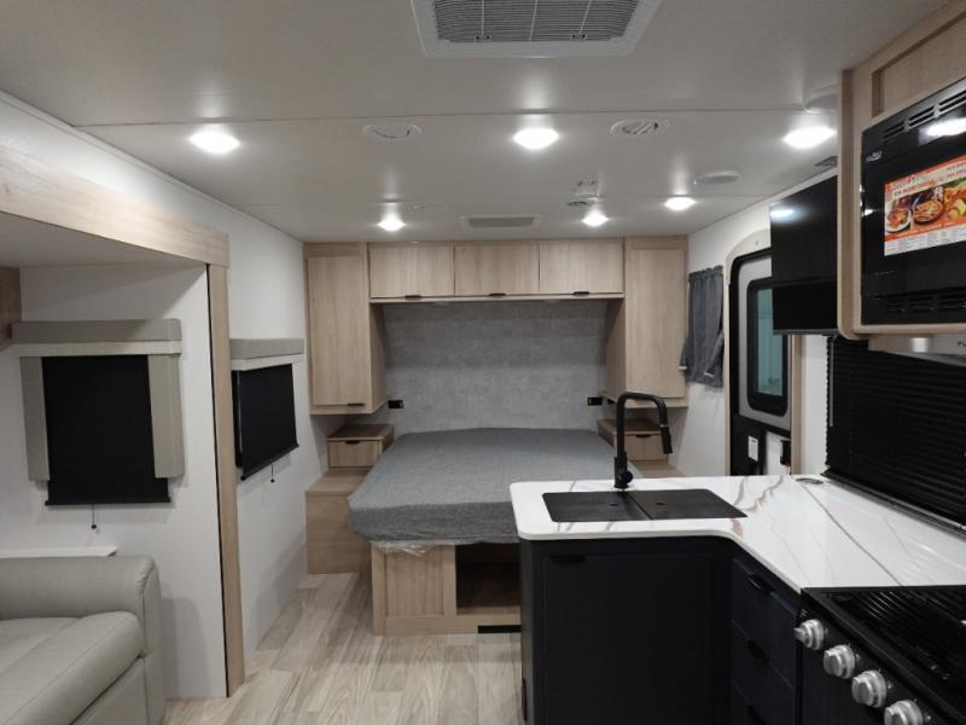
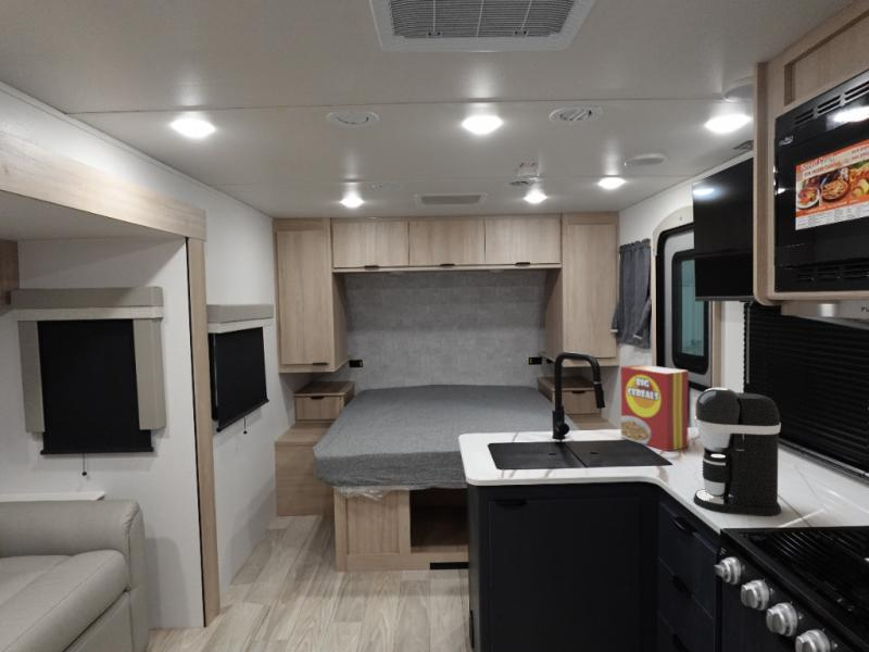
+ coffee maker (735, 448)
+ cereal box (653, 405)
